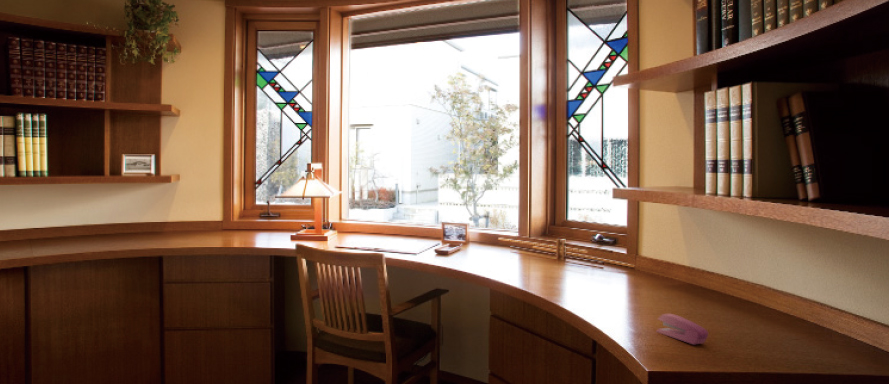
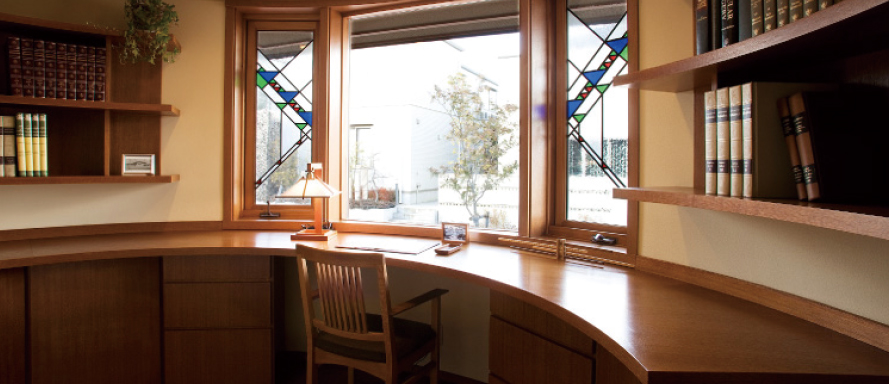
- stapler (681, 328)
